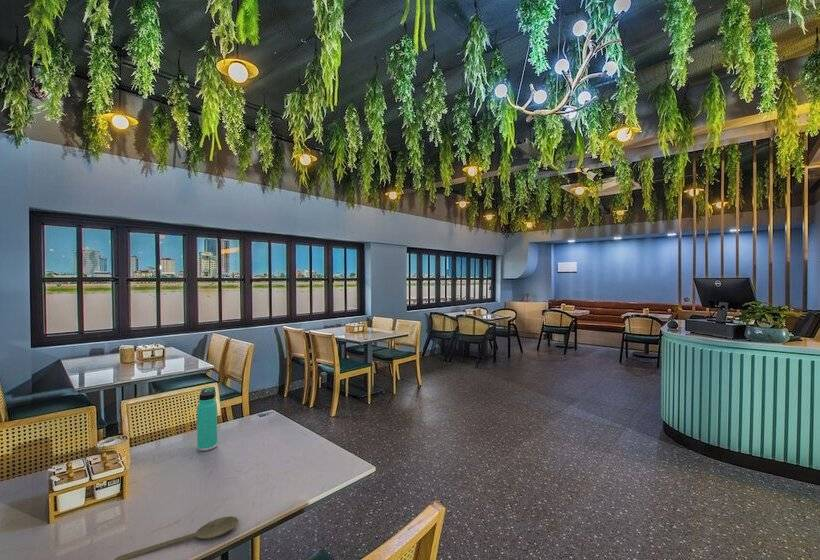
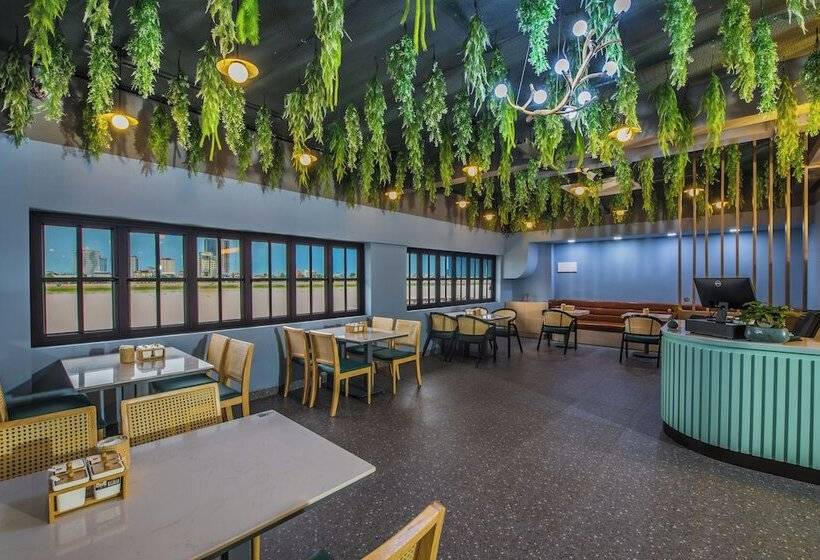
- wooden spoon (180, 539)
- thermos bottle (207, 417)
